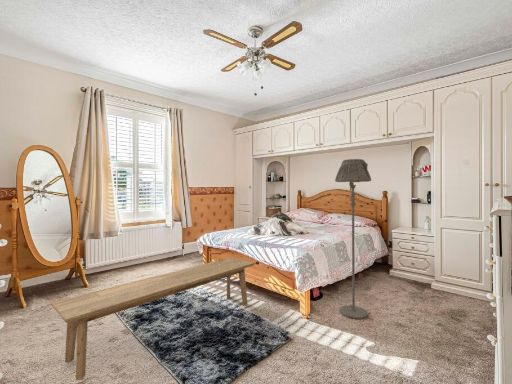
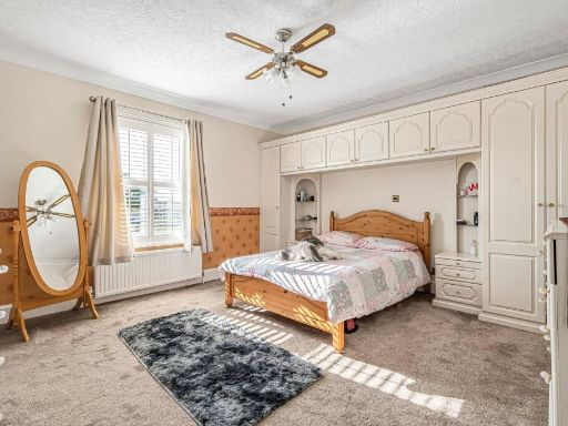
- floor lamp (353, 236)
- bench (172, 294)
